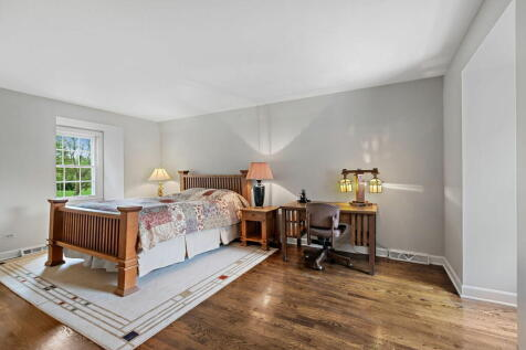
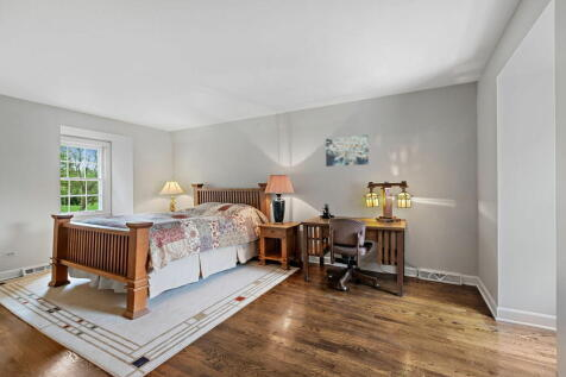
+ wall art (346, 151)
